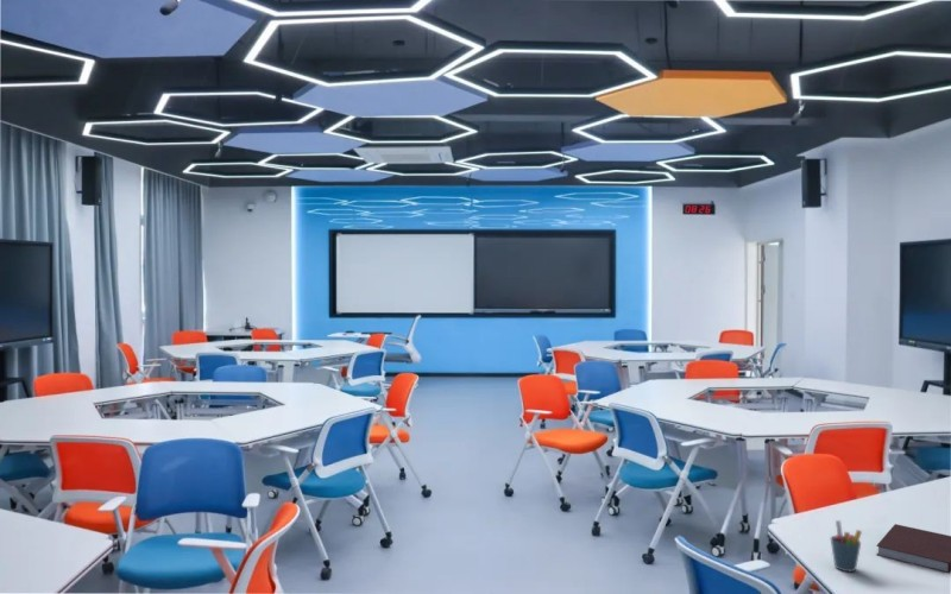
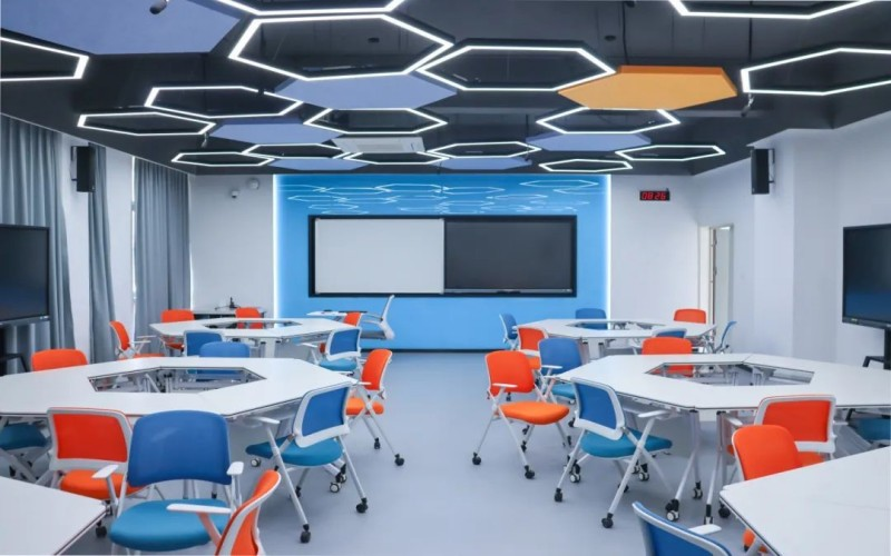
- notebook (920, 546)
- pen holder (845, 546)
